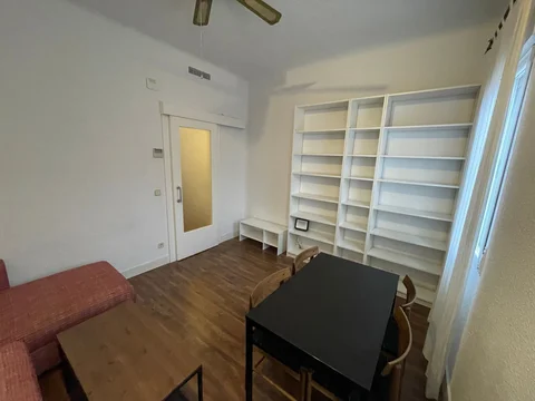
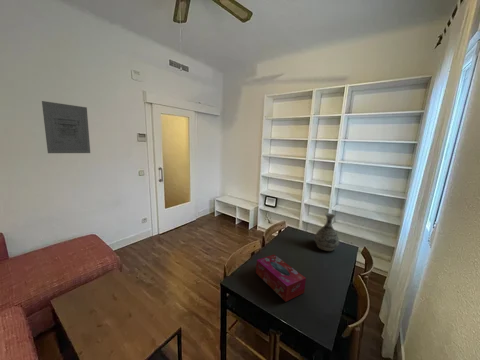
+ tissue box (279, 275)
+ vase (327, 231)
+ wall art (68, 129)
